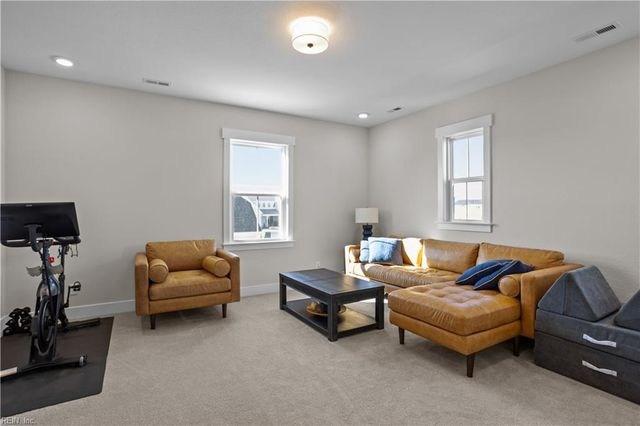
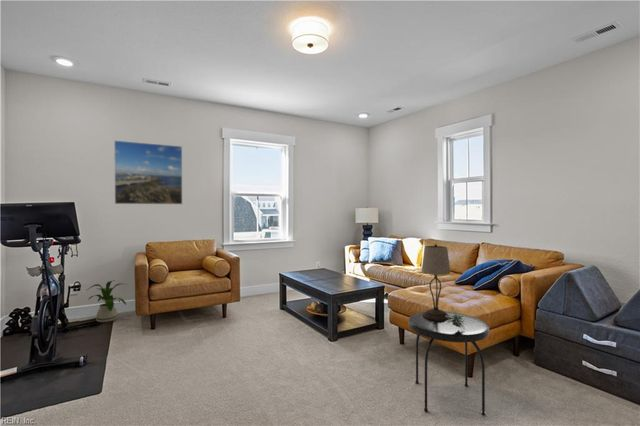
+ side table (465, 359)
+ succulent plant (456, 318)
+ house plant (108, 298)
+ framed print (149, 173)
+ table lamp (435, 279)
